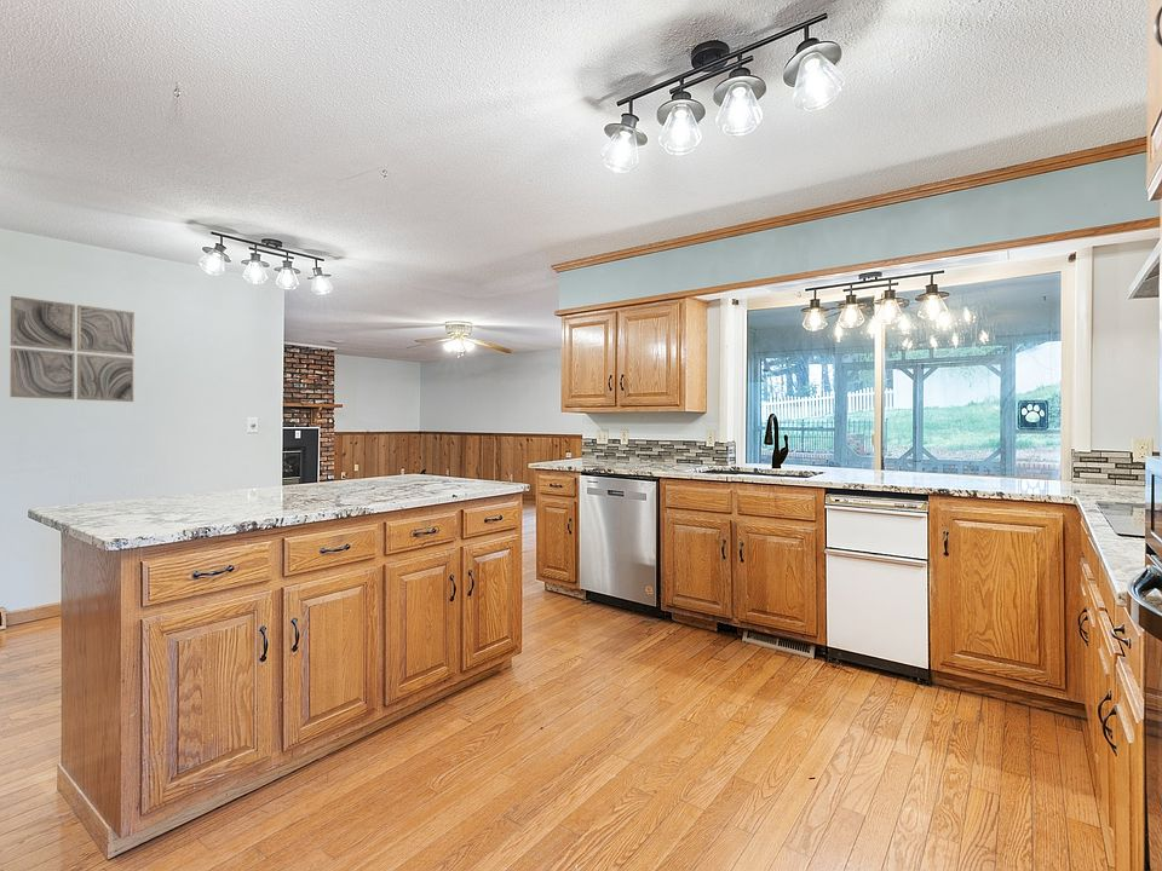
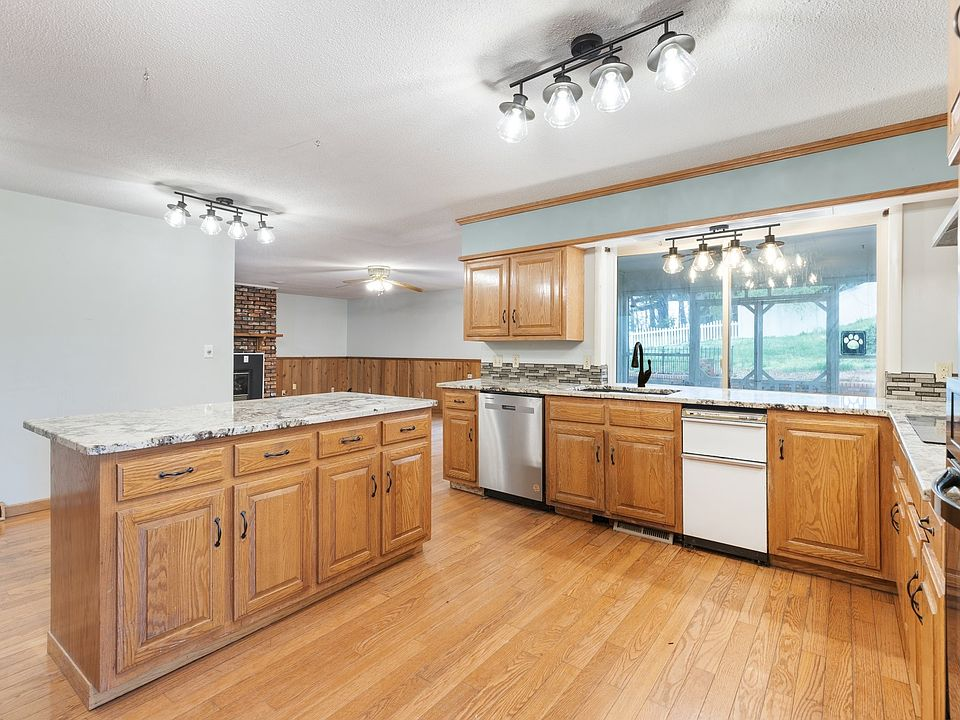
- wall art (74, 353)
